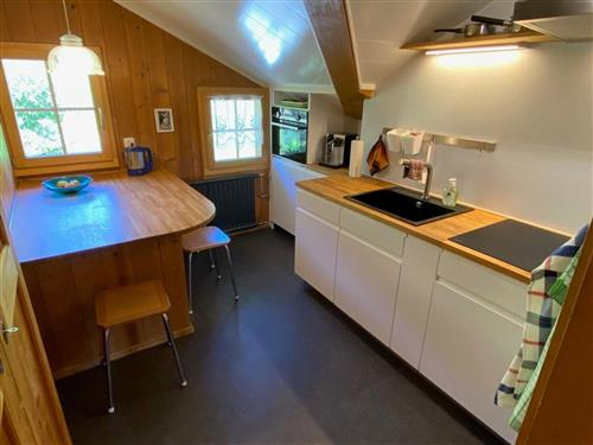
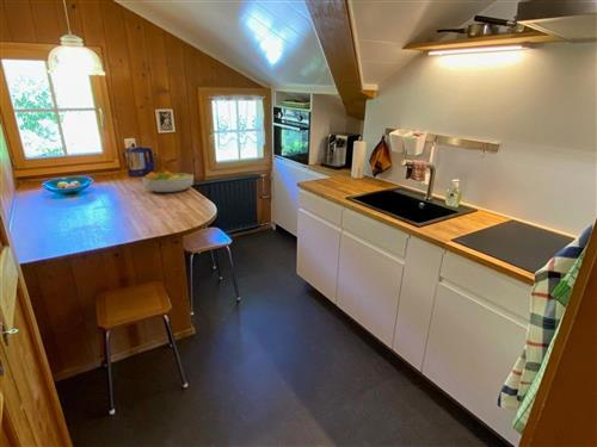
+ fruit bowl (168, 180)
